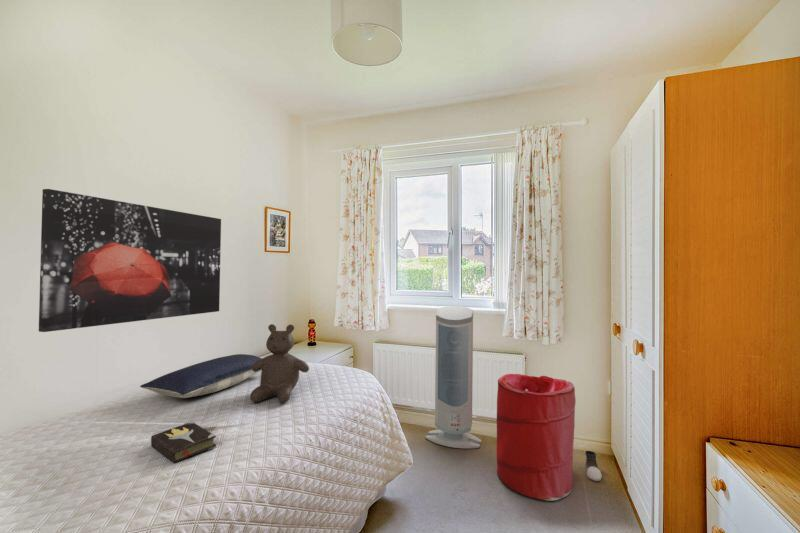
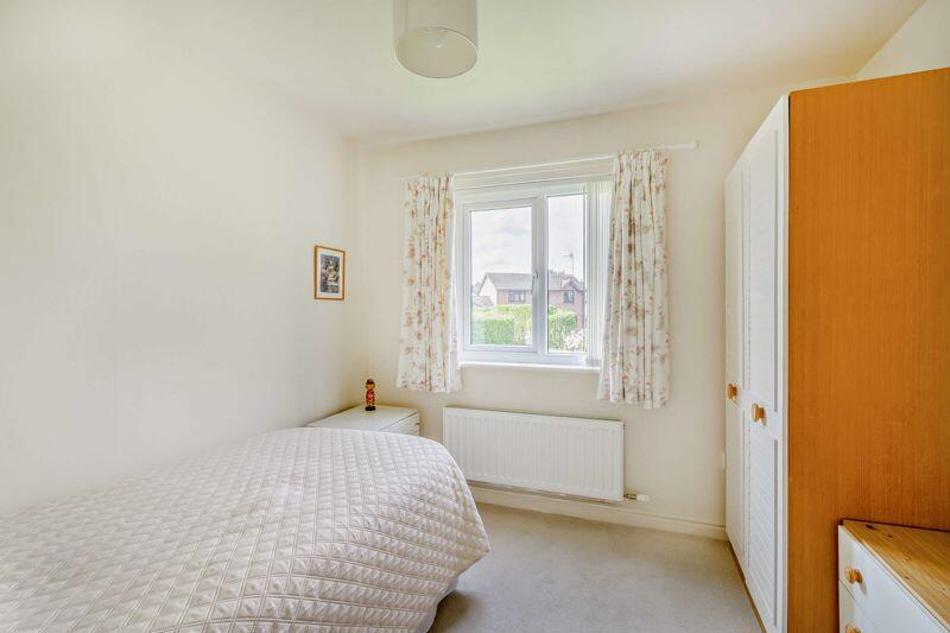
- laundry hamper (534, 427)
- teddy bear (277, 361)
- shoe (593, 464)
- wall art (149, 263)
- pillow (214, 373)
- air purifier (454, 372)
- hardback book (183, 440)
